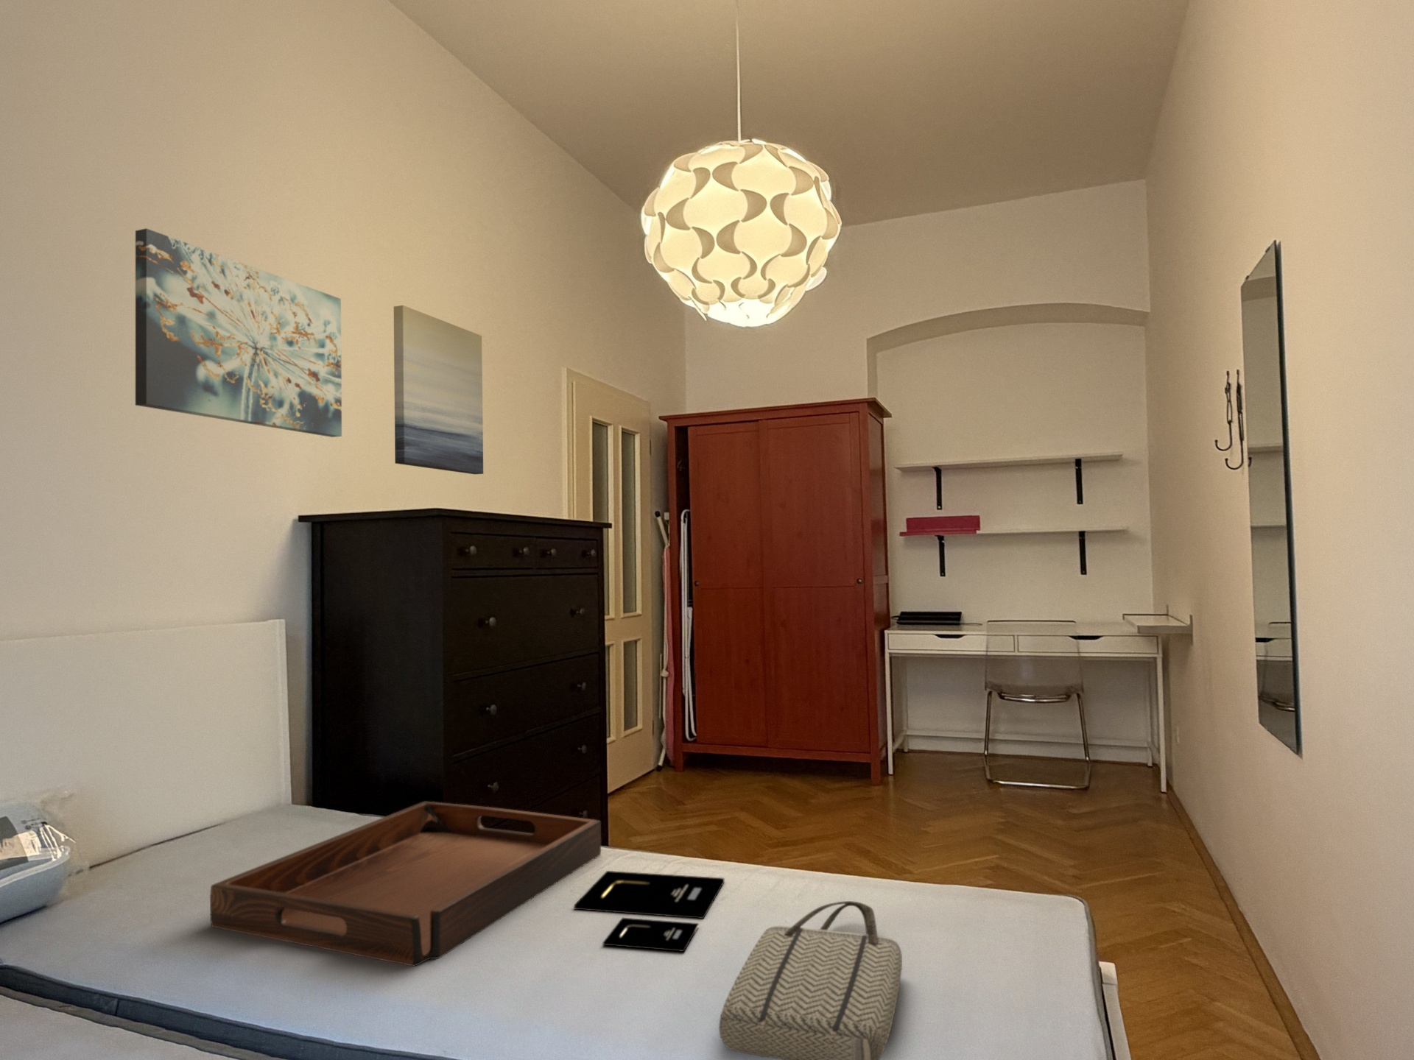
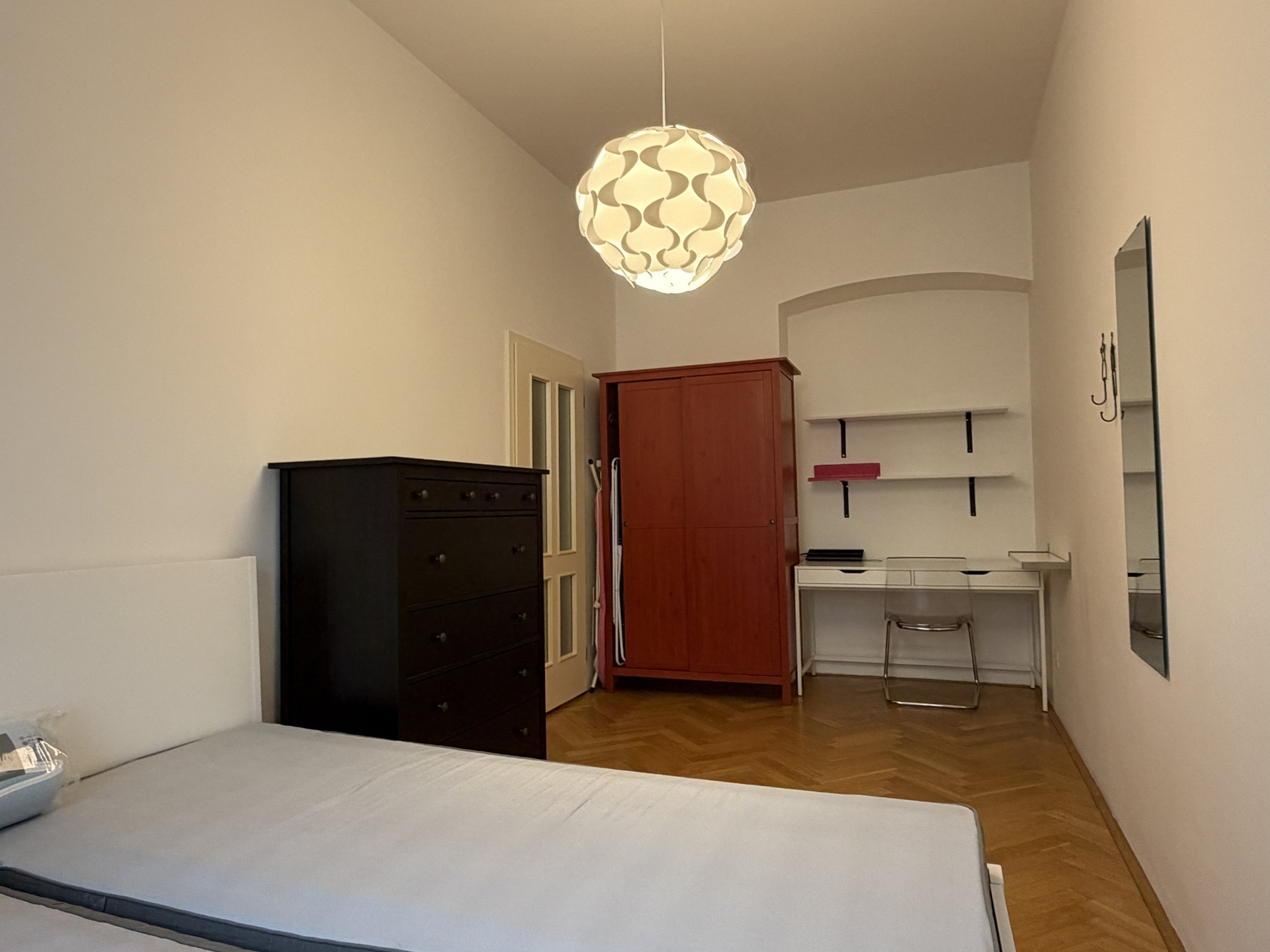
- award (640, 906)
- tote bag (825, 962)
- wall art (251, 345)
- wall art (441, 395)
- serving tray (424, 867)
